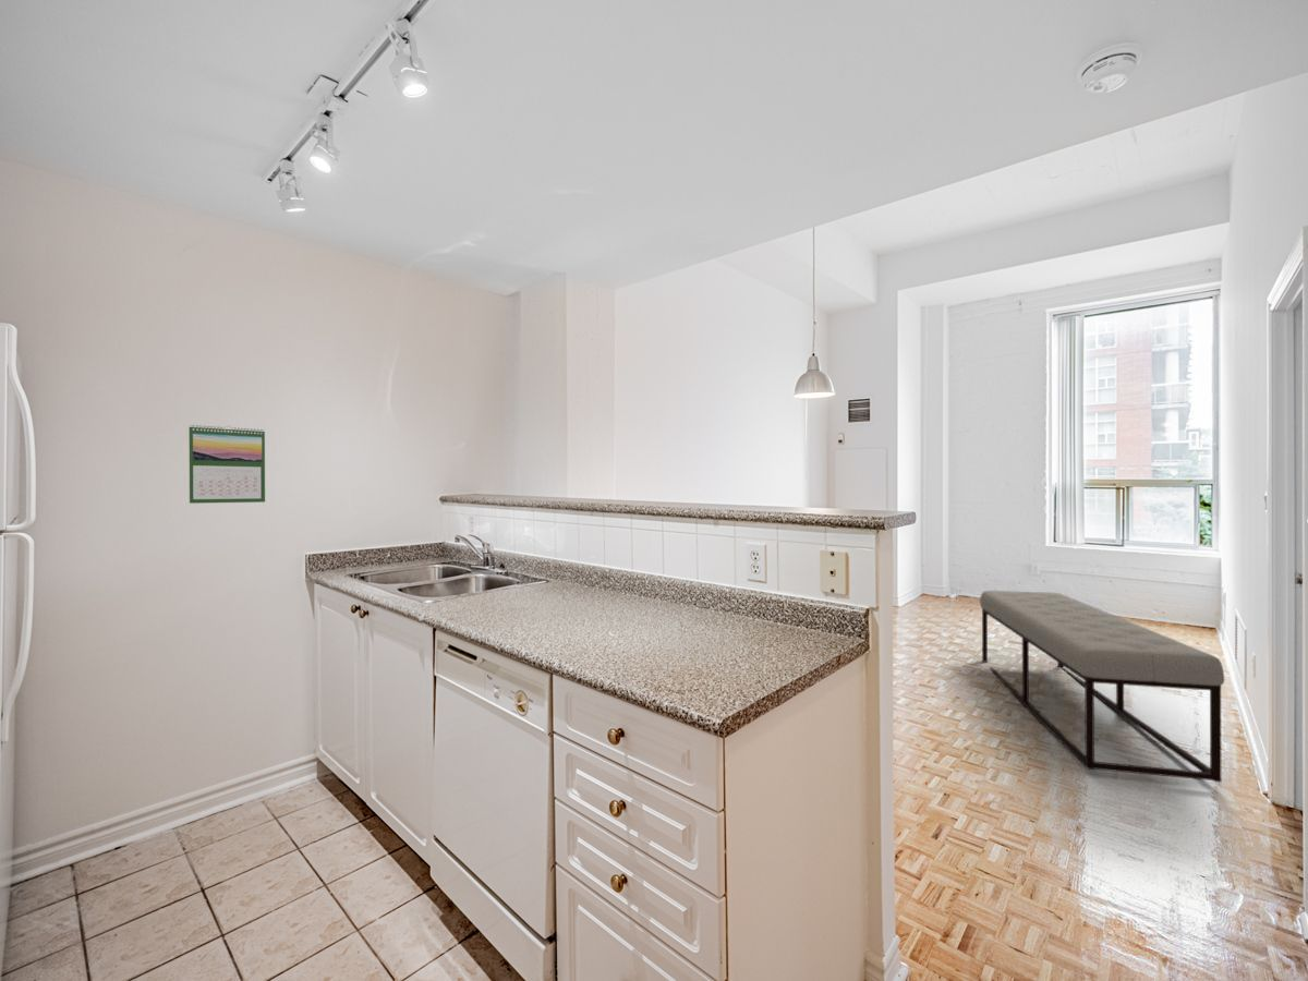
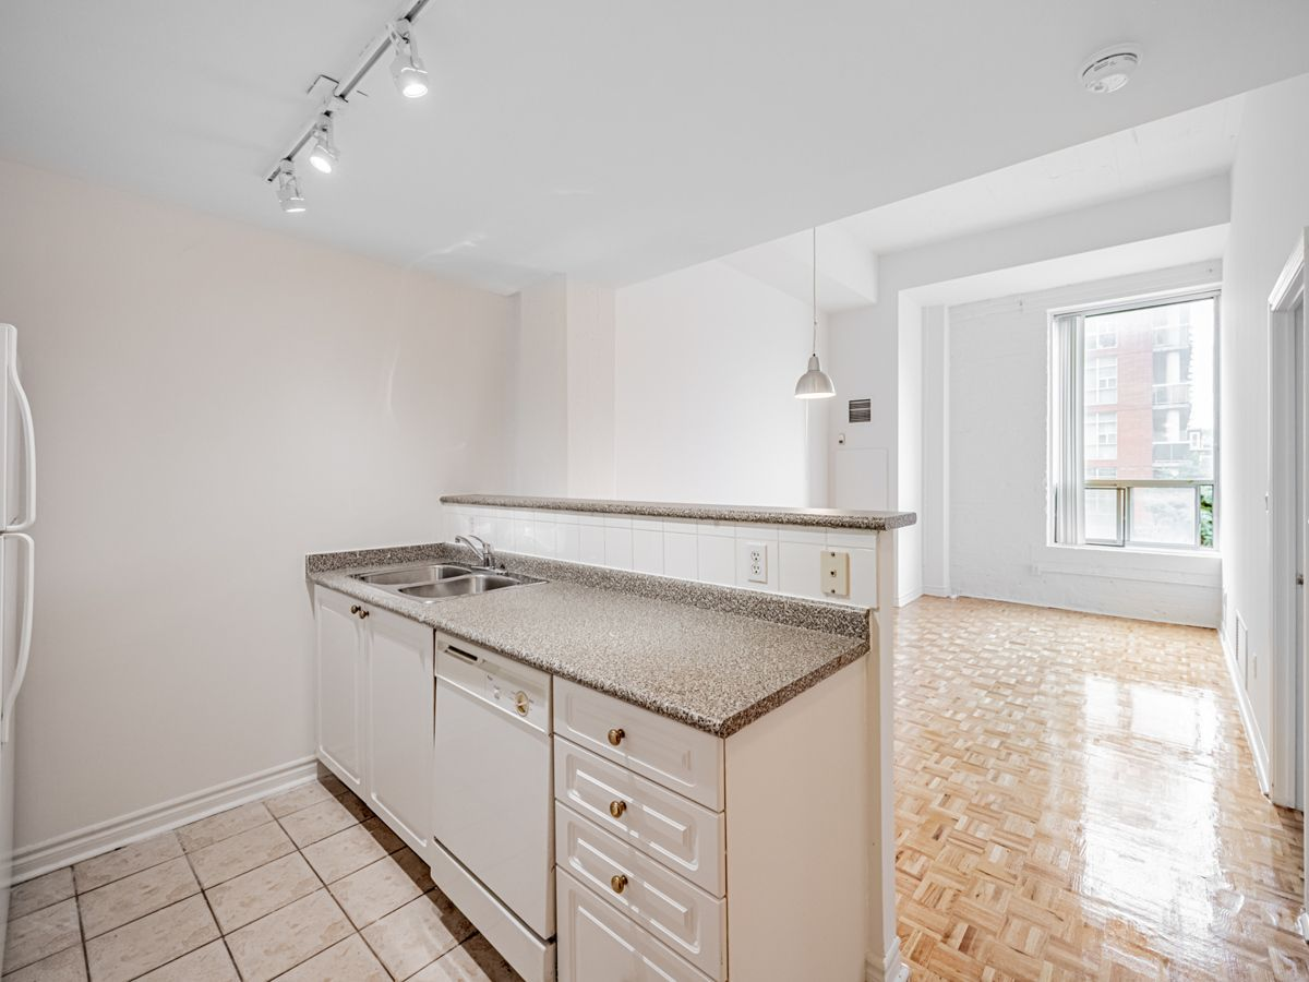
- calendar (228, 463)
- bench (1071, 662)
